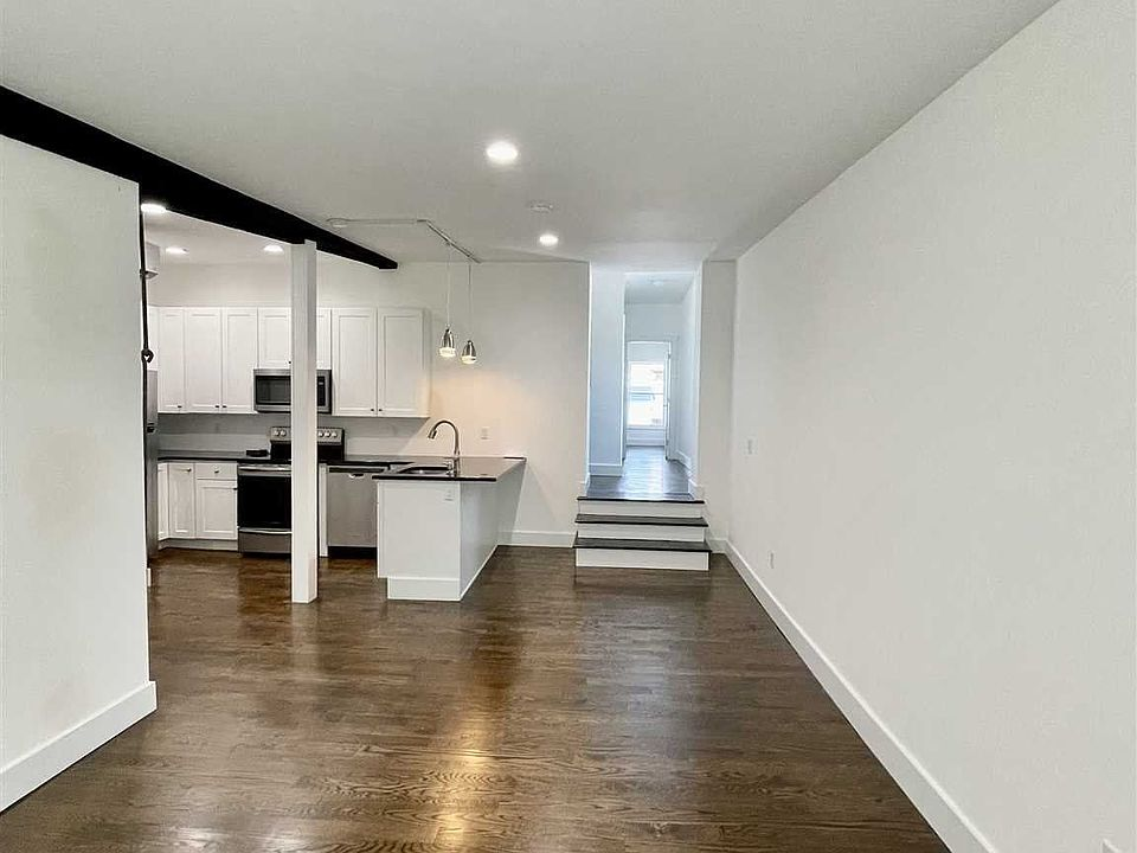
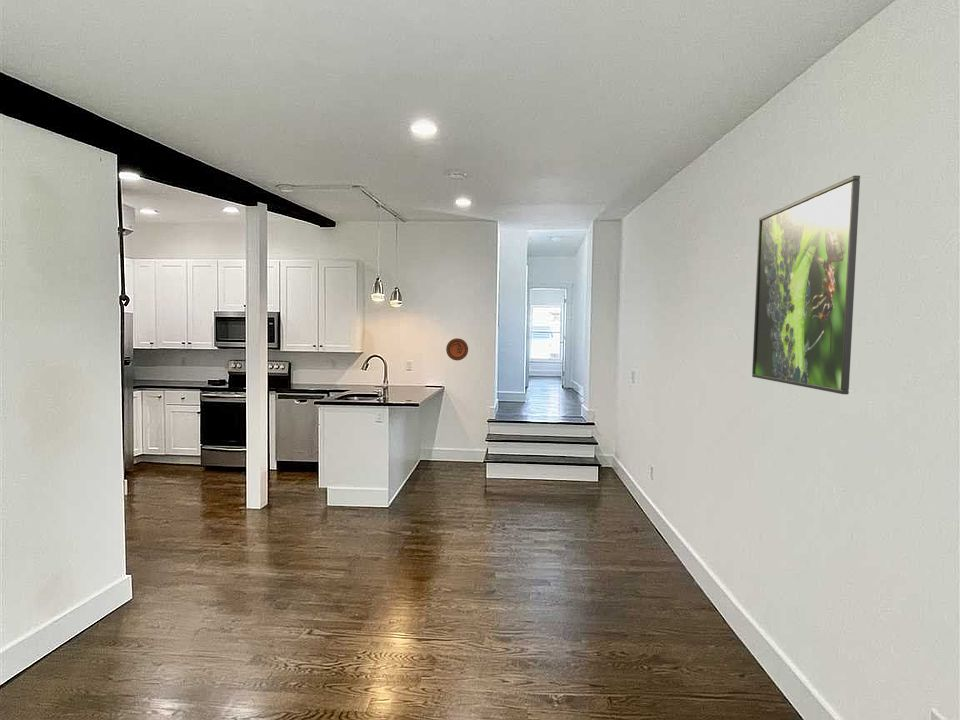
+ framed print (797, 293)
+ decorative plate (457, 349)
